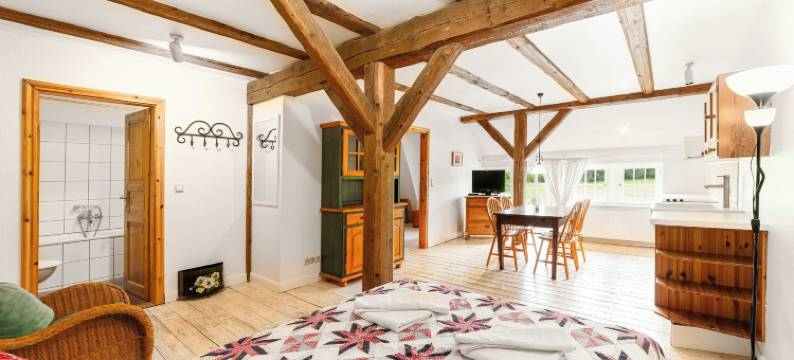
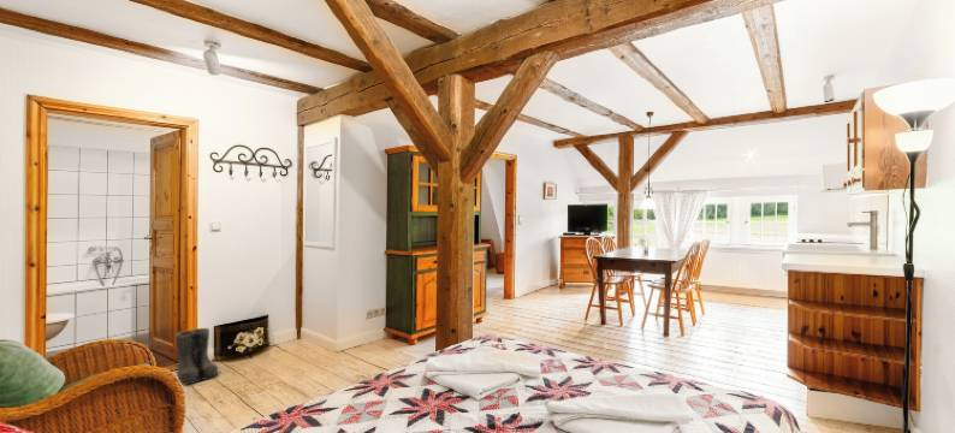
+ boots (195, 354)
